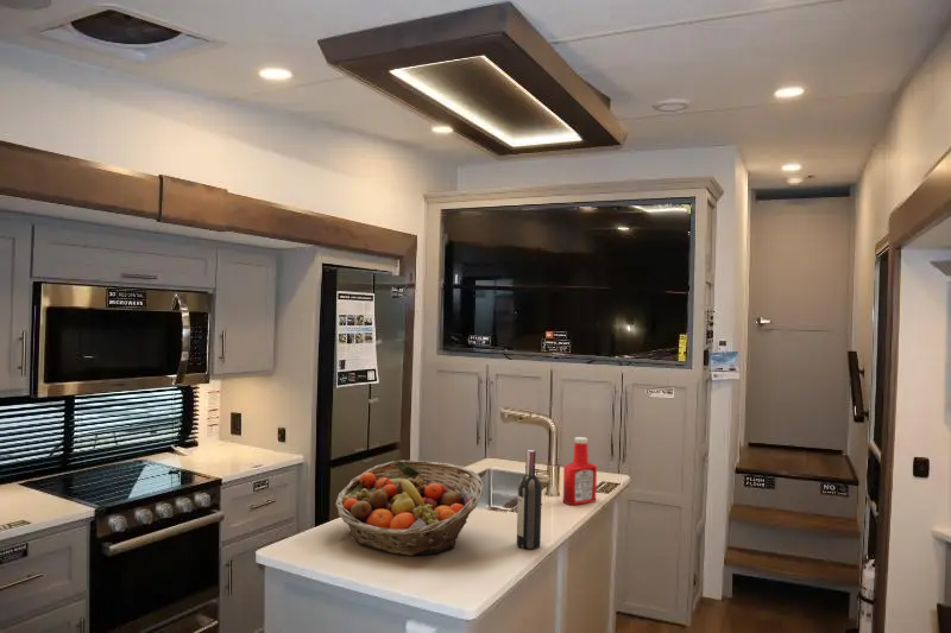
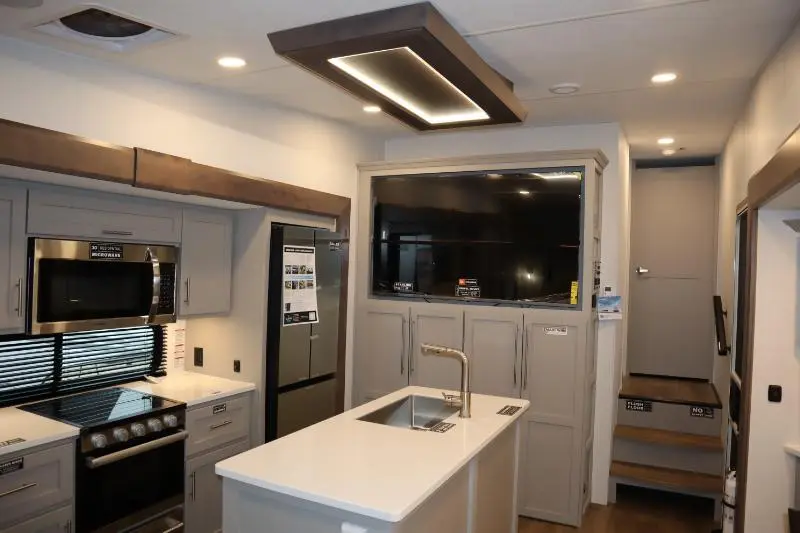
- wine bottle (529, 498)
- fruit basket (409, 505)
- soap bottle (580, 469)
